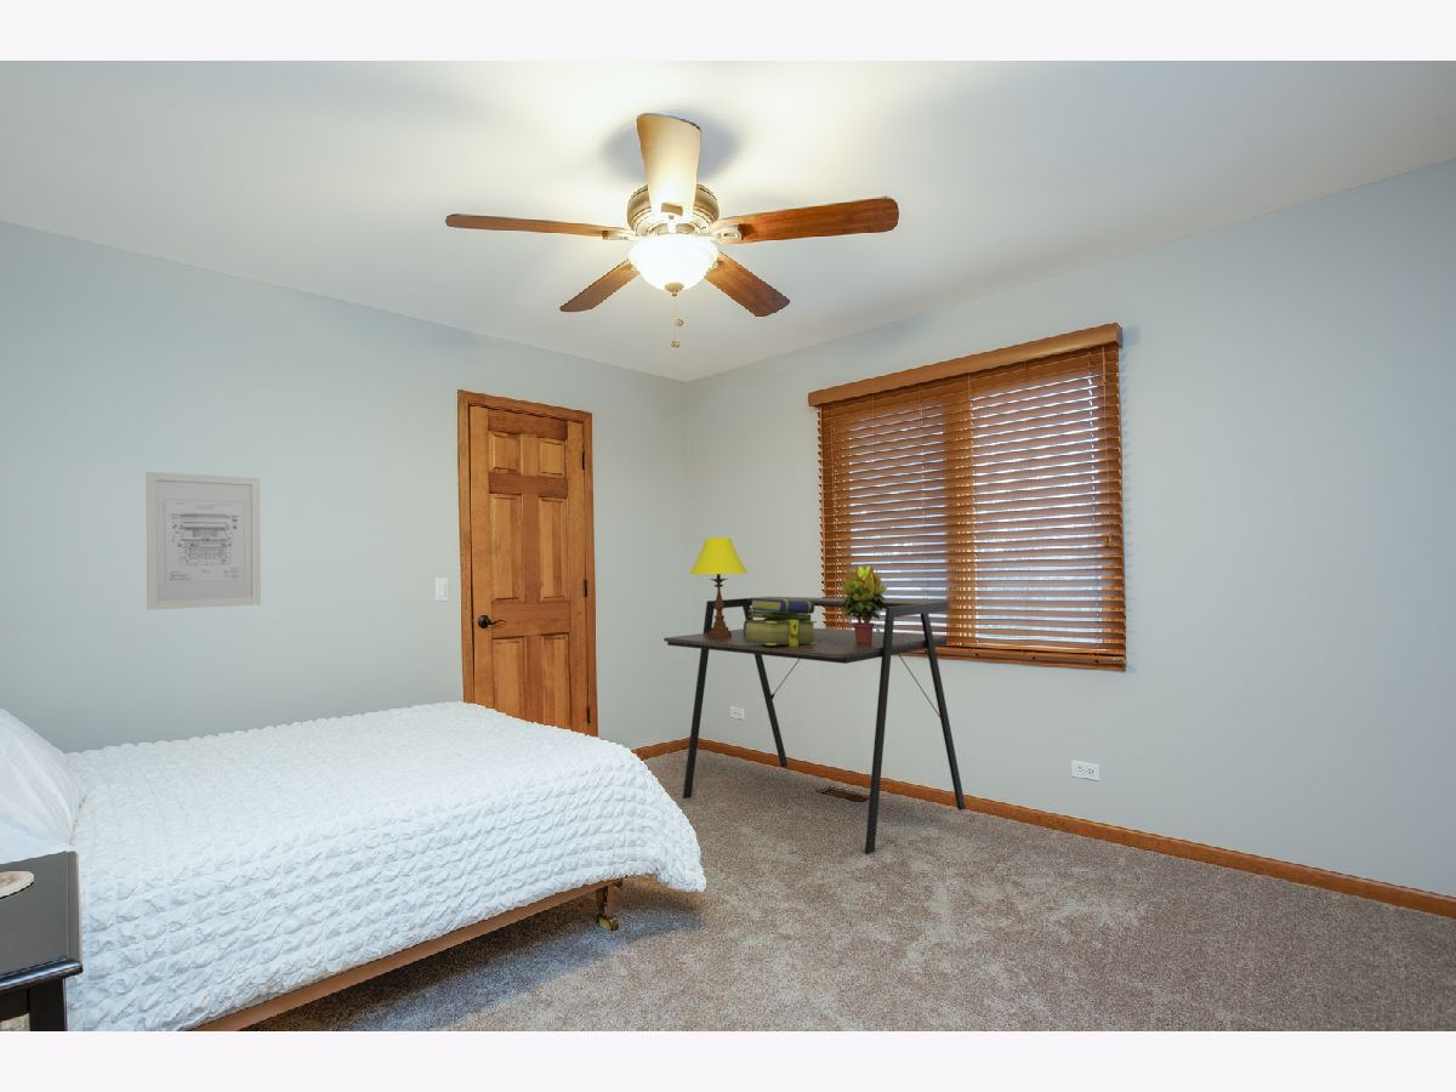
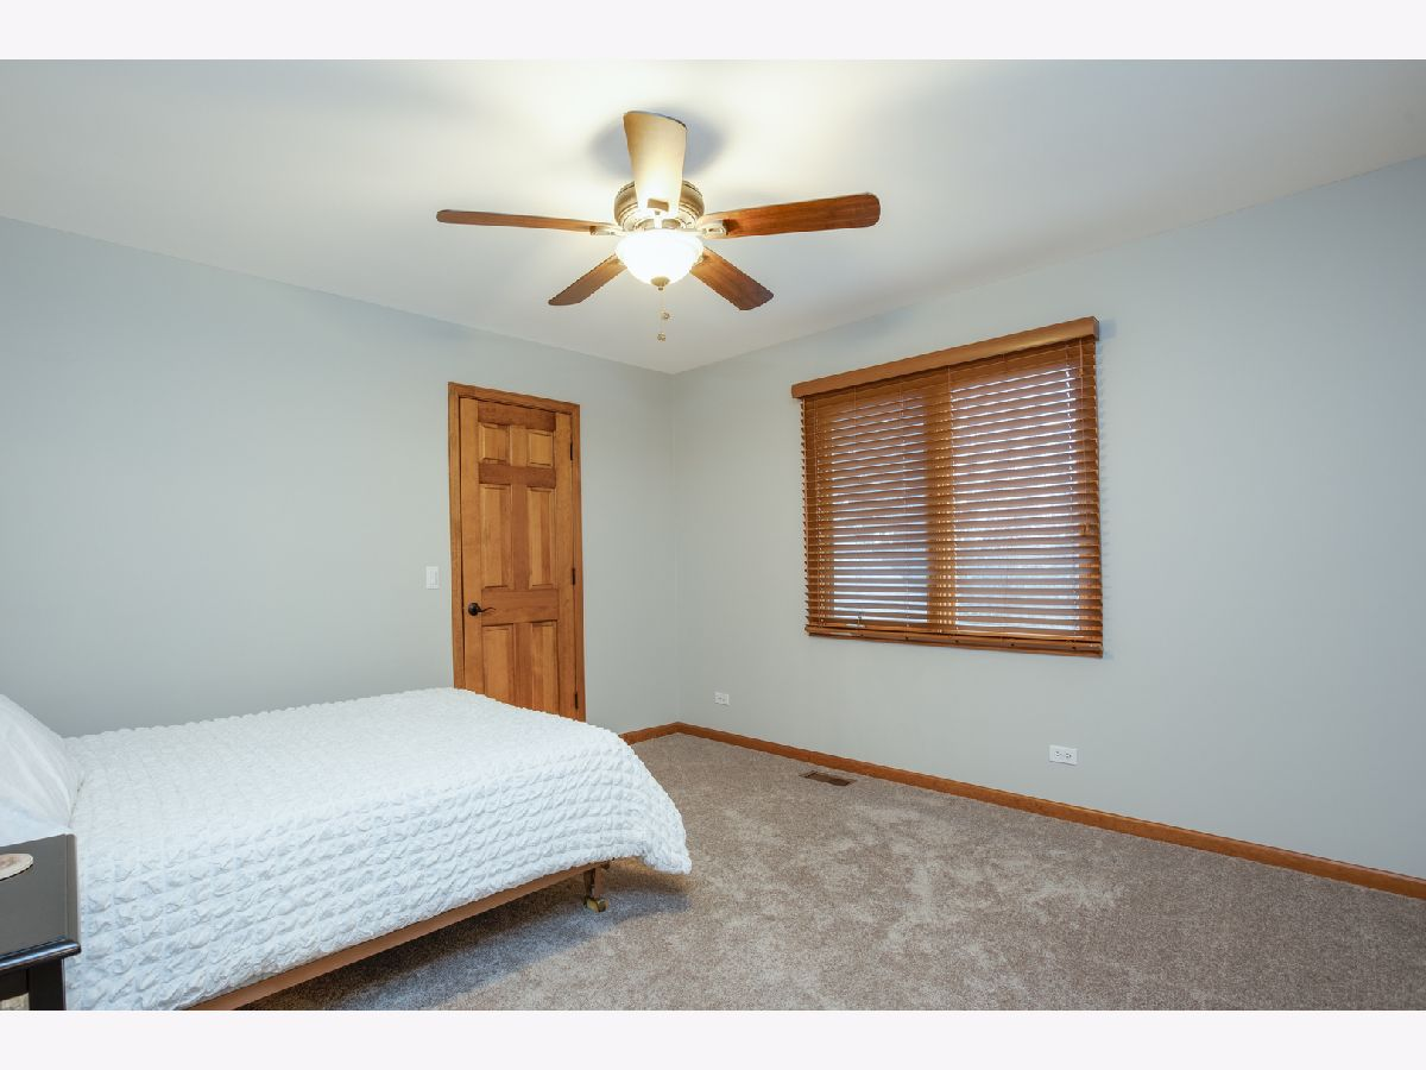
- table lamp (718, 586)
- desk (780, 684)
- potted plant (864, 603)
- wall art (205, 540)
- stack of books (780, 619)
